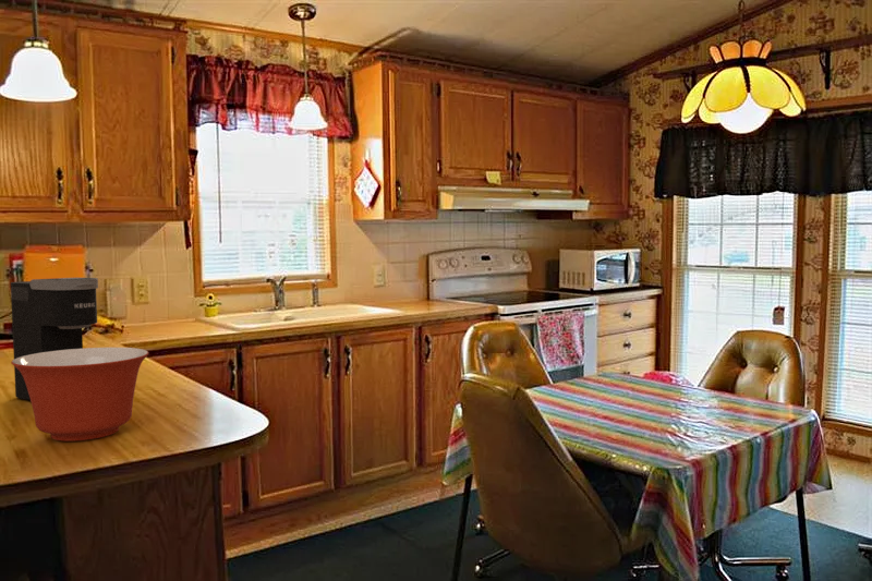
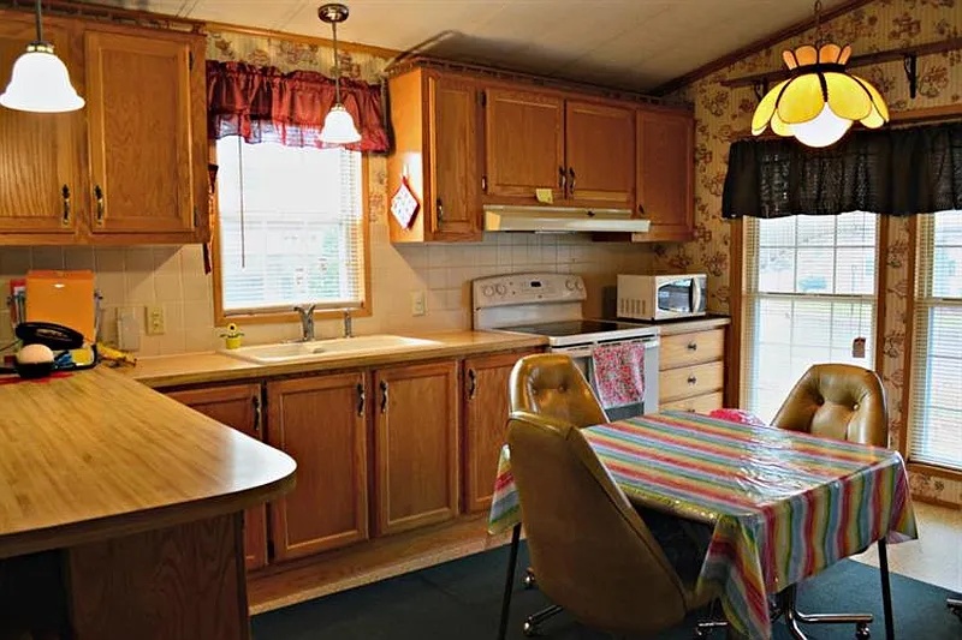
- coffee maker (56, 338)
- mixing bowl (84, 394)
